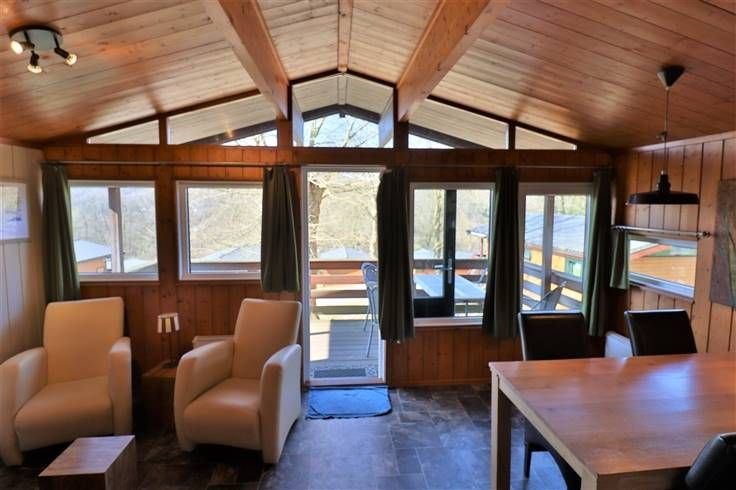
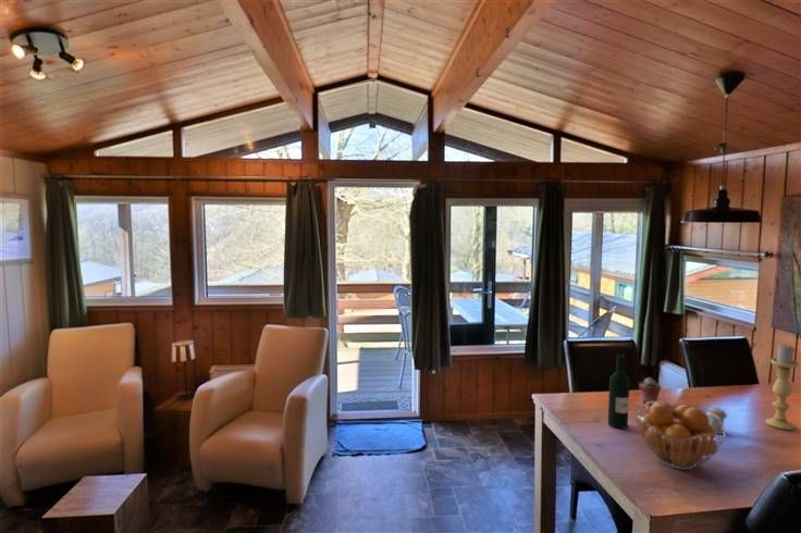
+ fruit basket (677, 433)
+ potted succulent (650, 389)
+ candle holder (782, 384)
+ wine bottle (618, 389)
+ pepper shaker (716, 419)
